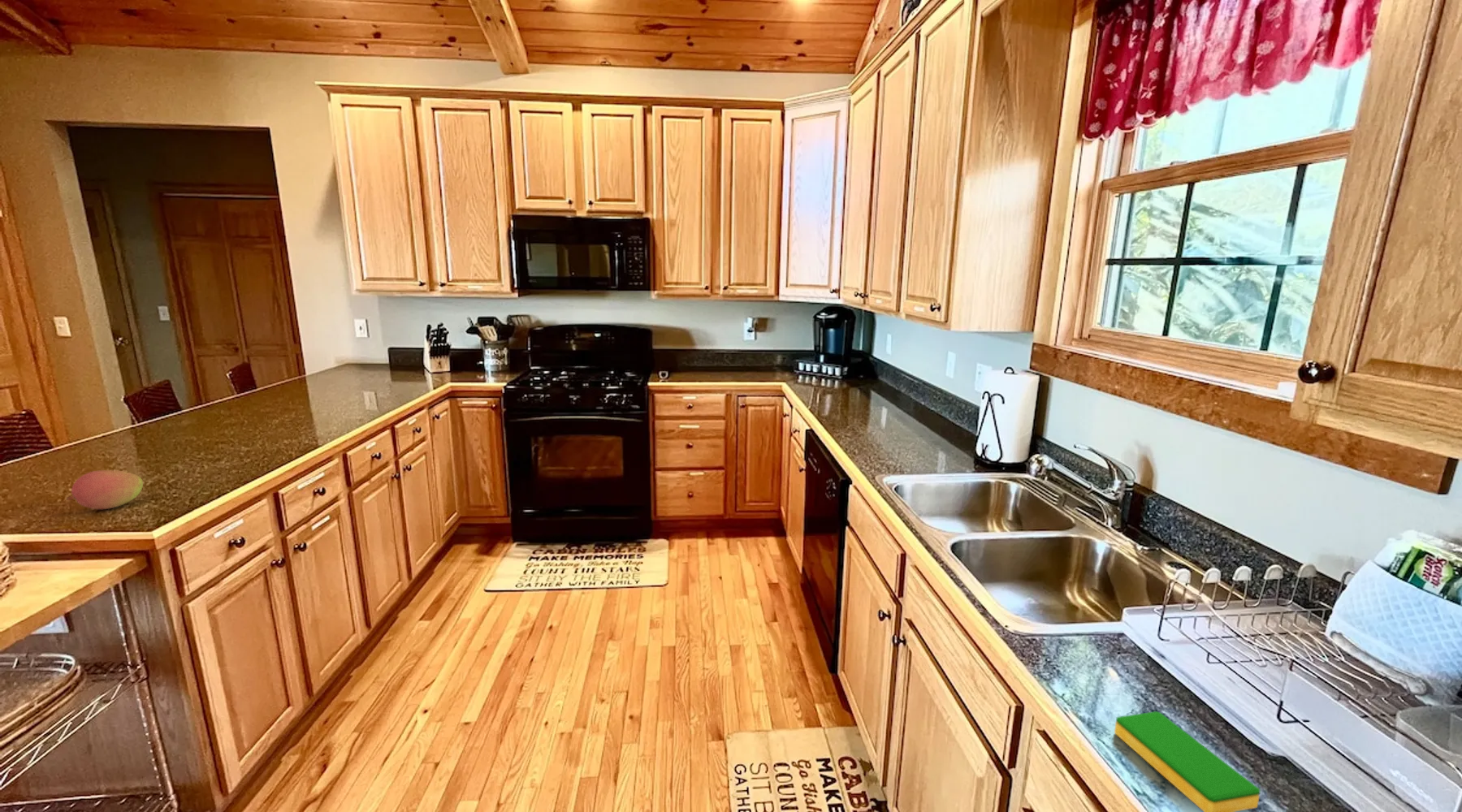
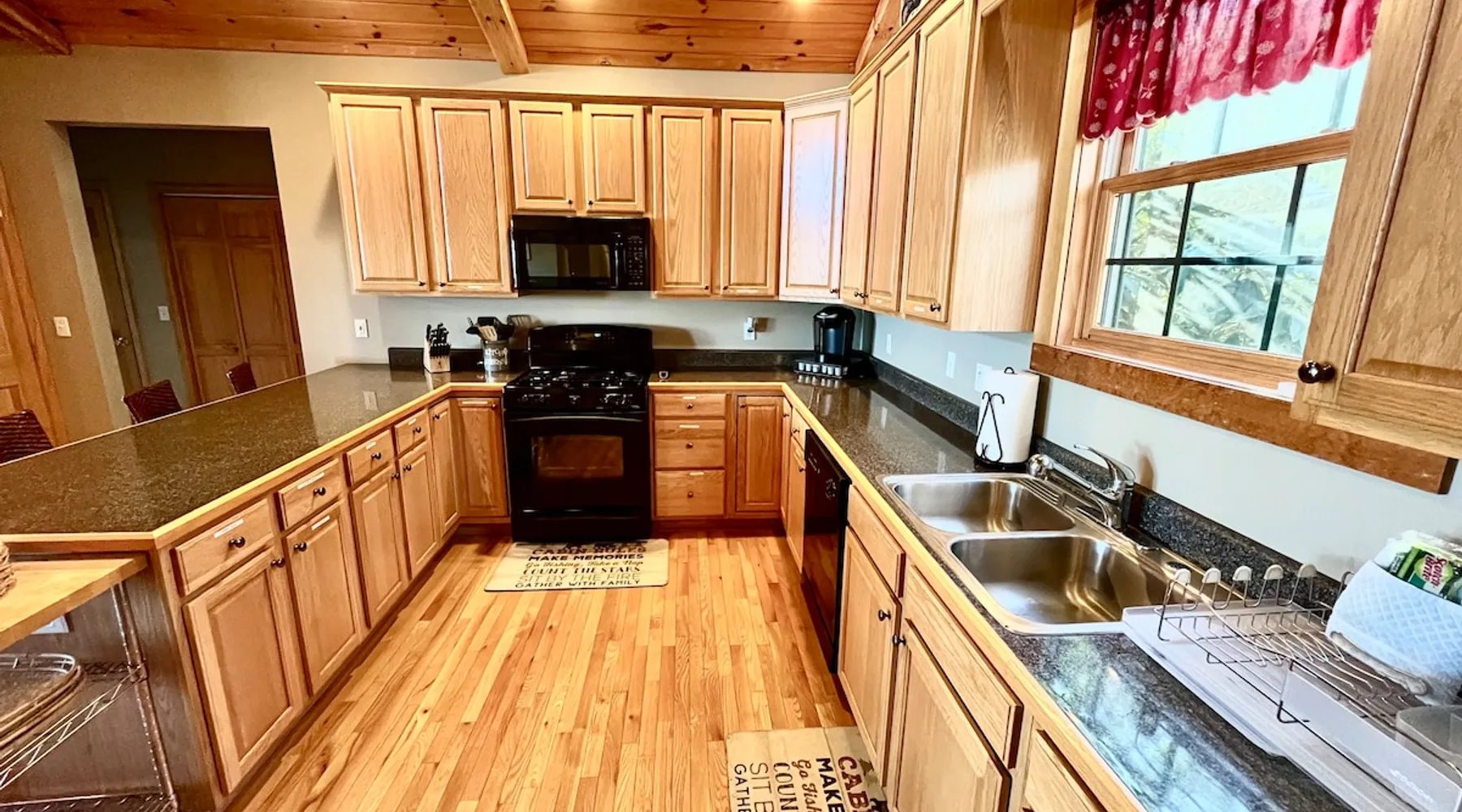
- fruit (105, 489)
- dish sponge (1181, 758)
